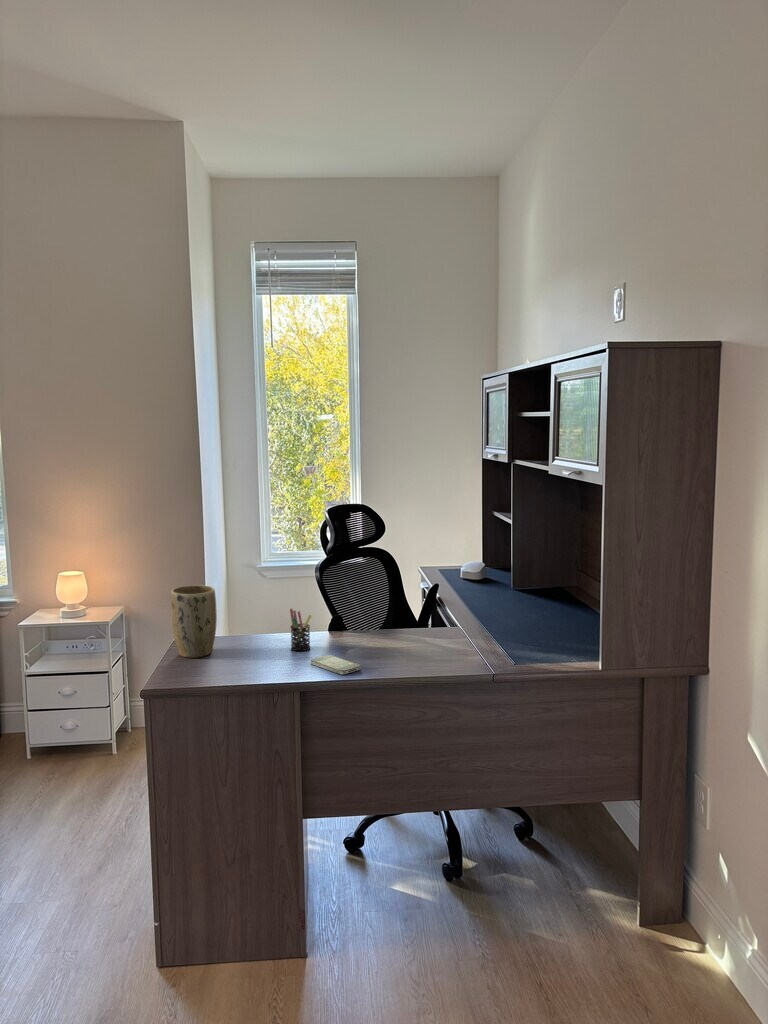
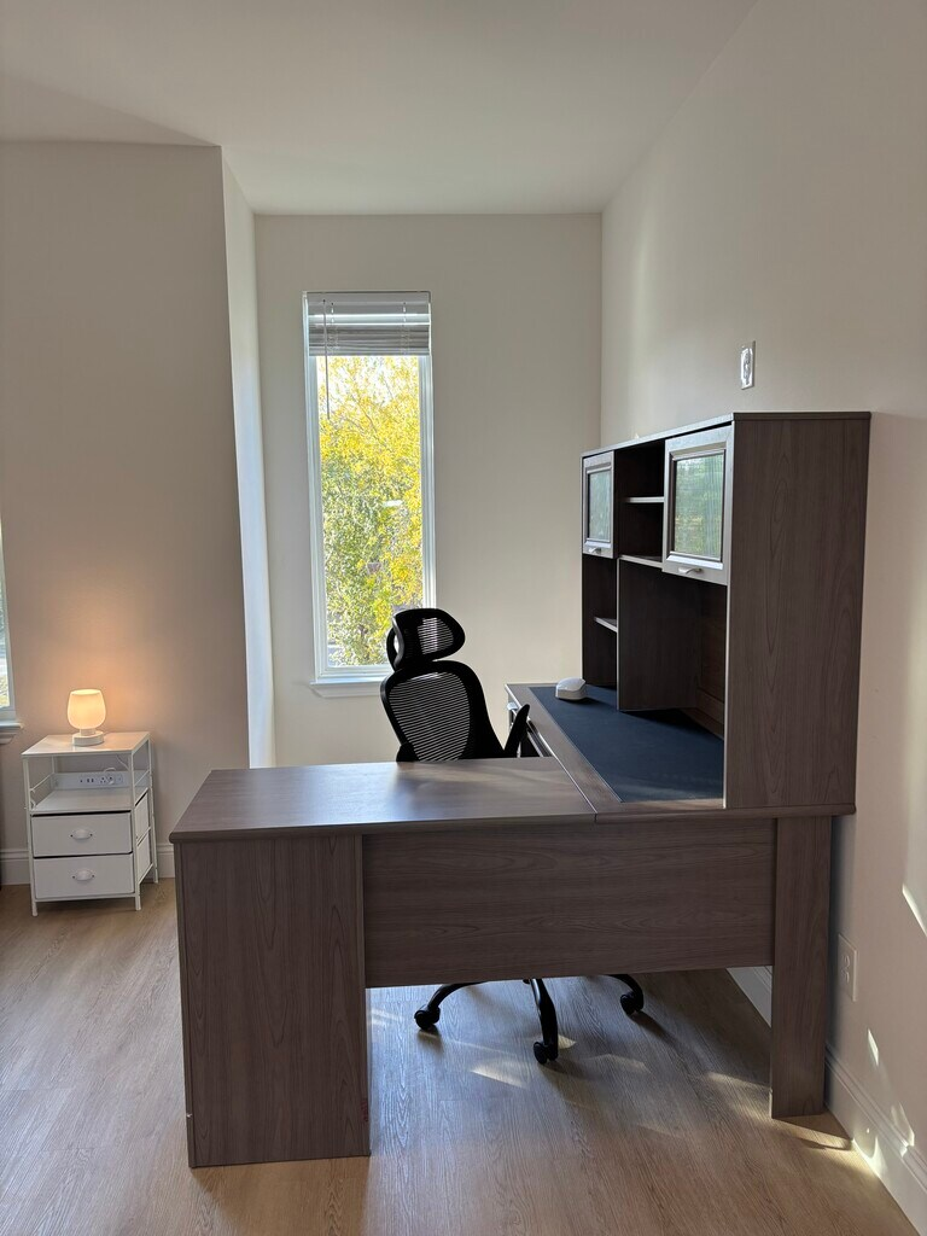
- plant pot (194, 621)
- pen holder (298, 629)
- smartphone (335, 664)
